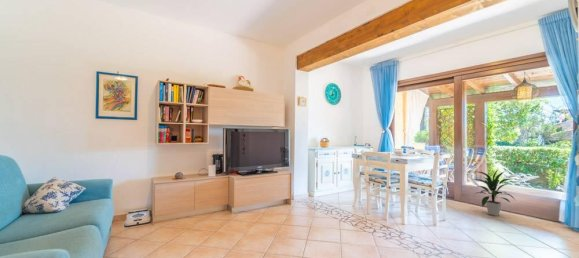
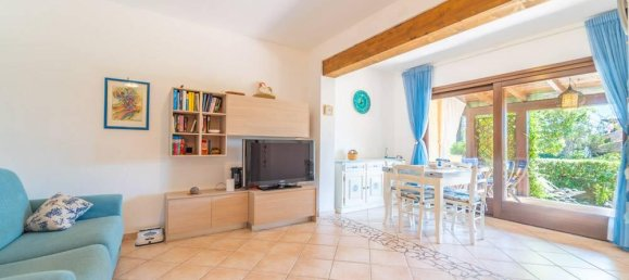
- indoor plant (491, 191)
